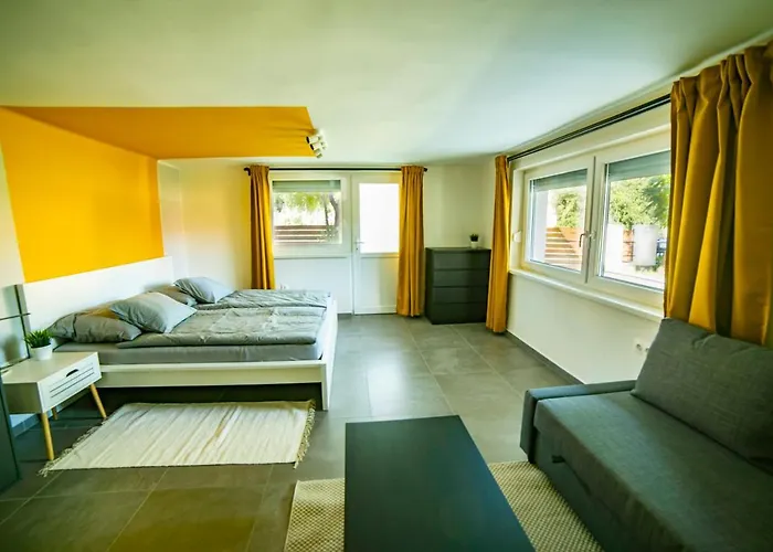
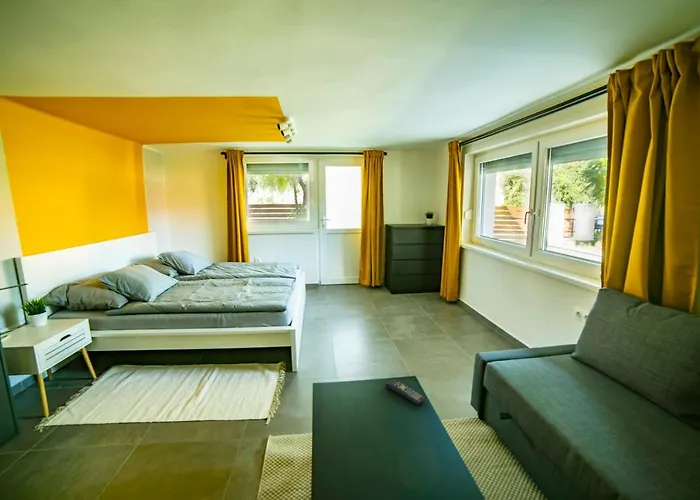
+ remote control (404, 390)
